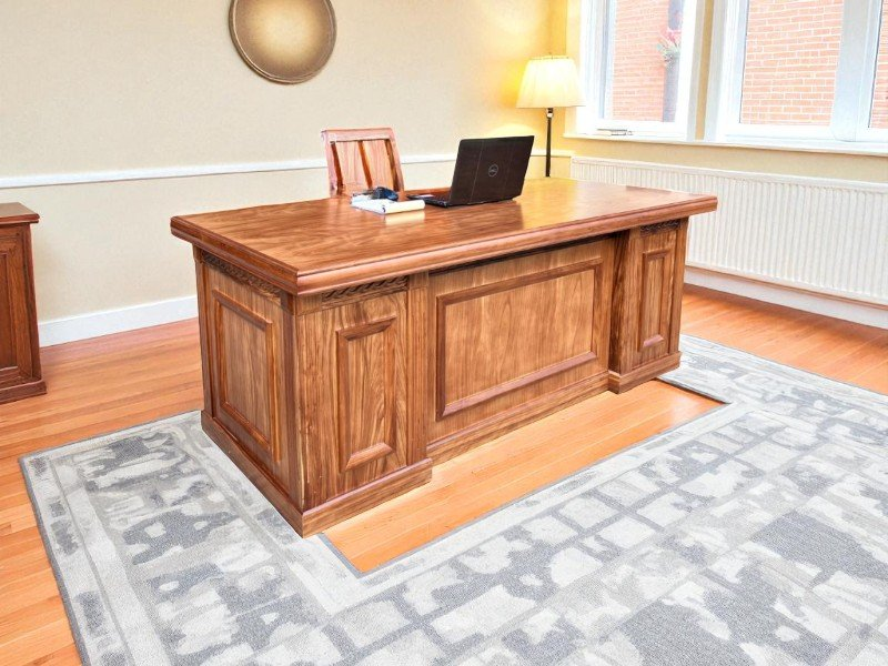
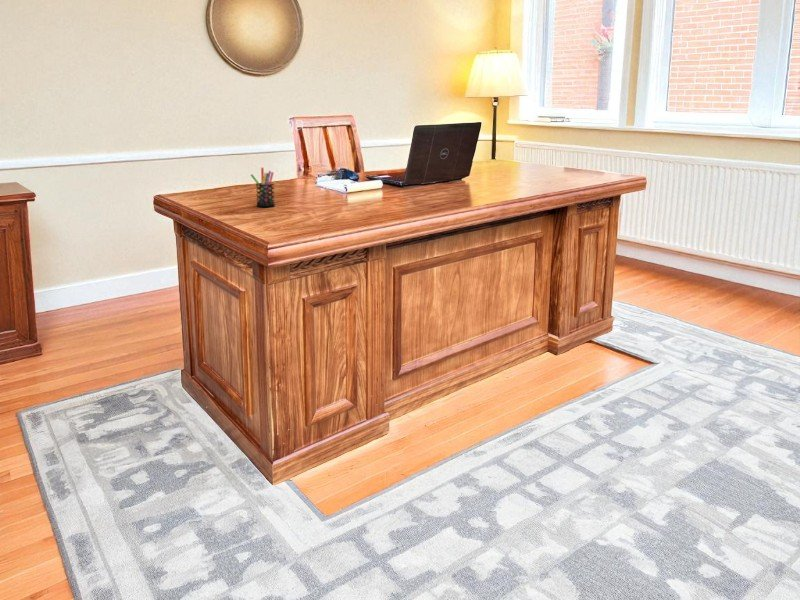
+ pen holder (262, 186)
